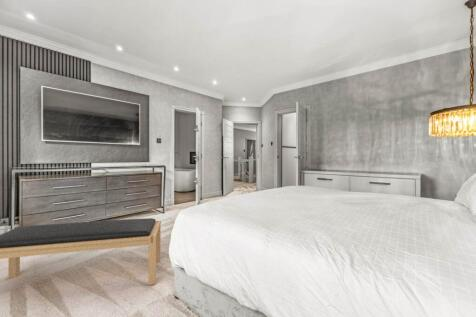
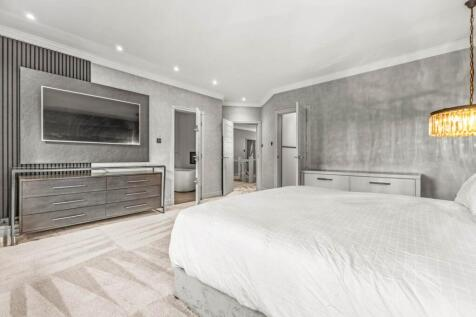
- bench (81, 250)
